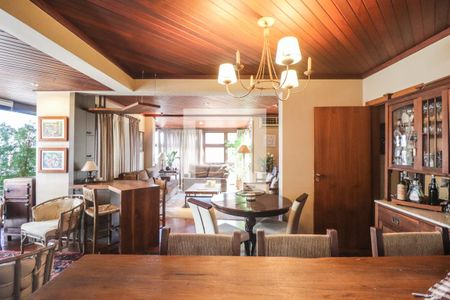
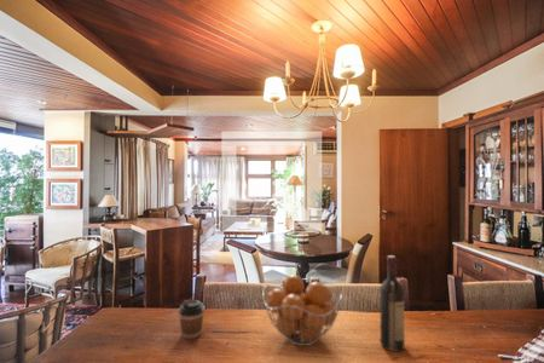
+ fruit basket (301, 307)
+ wine bottle (392, 300)
+ coffee cup (191, 317)
